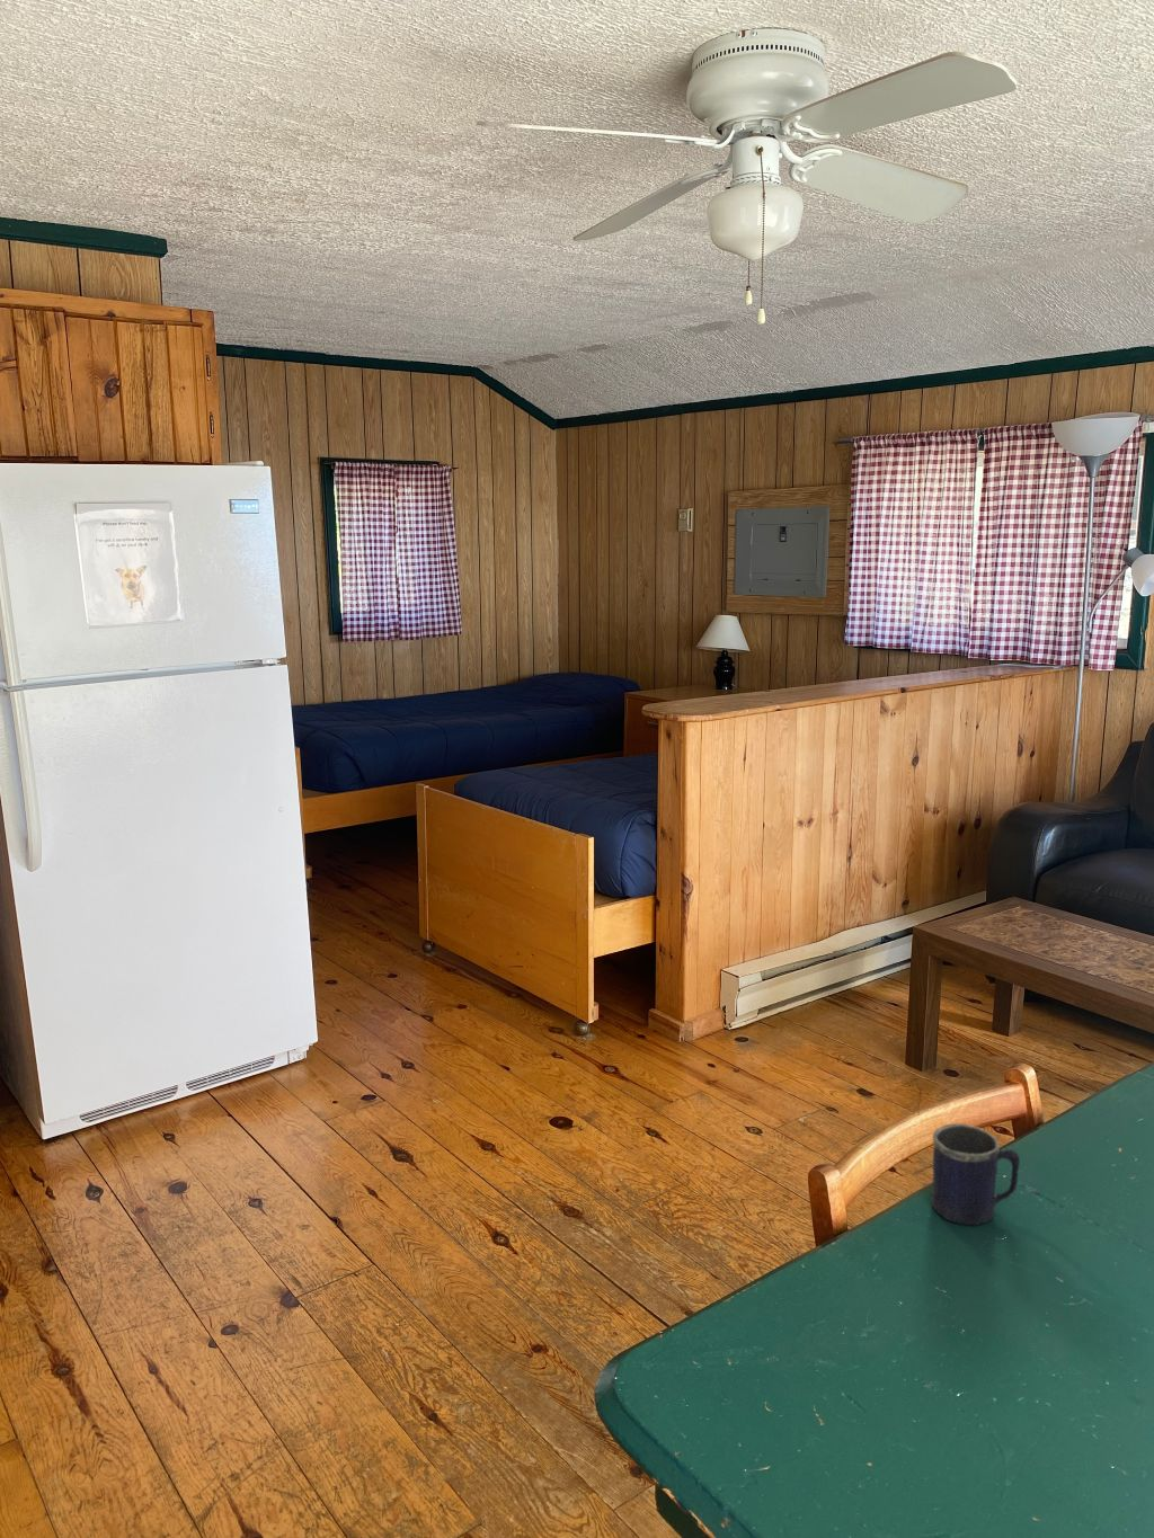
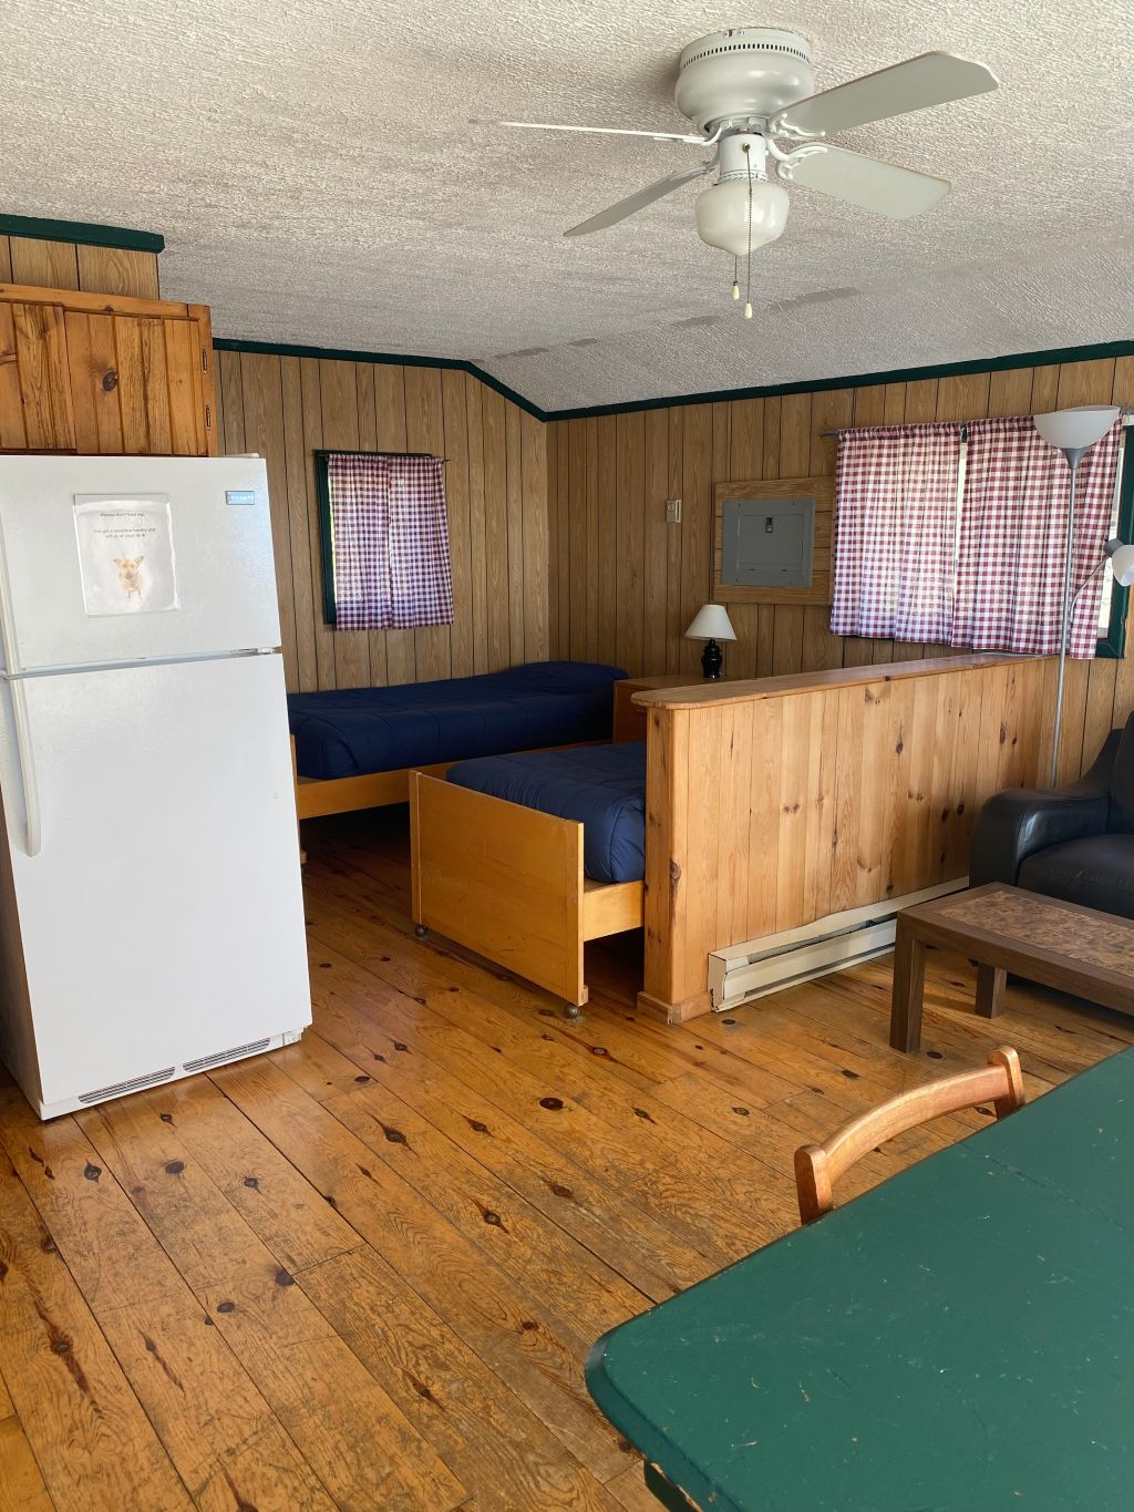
- mug (975, 1173)
